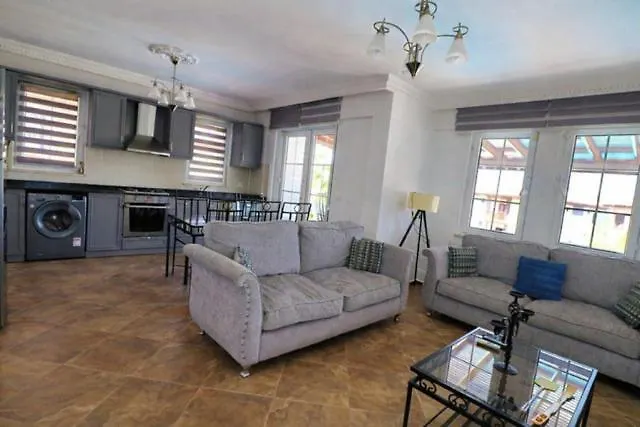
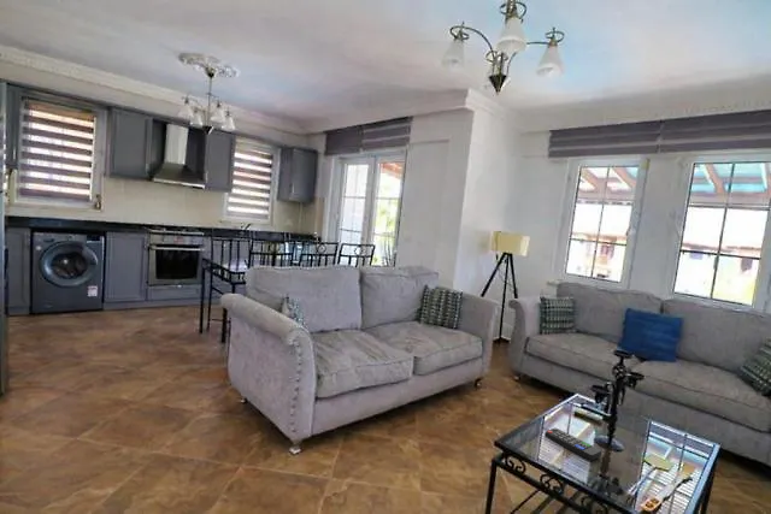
+ remote control (572, 442)
